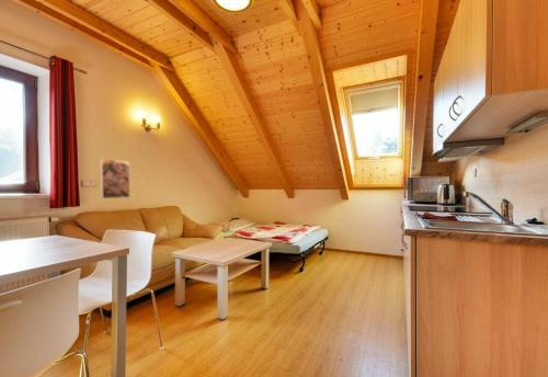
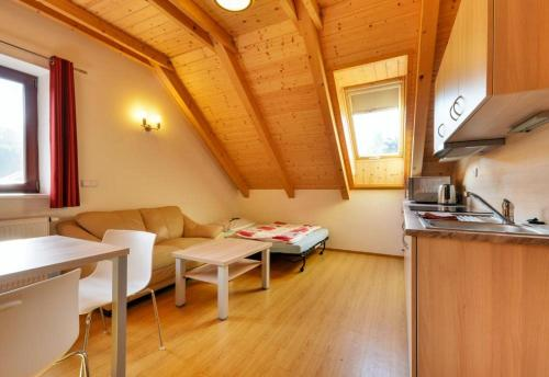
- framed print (115, 179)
